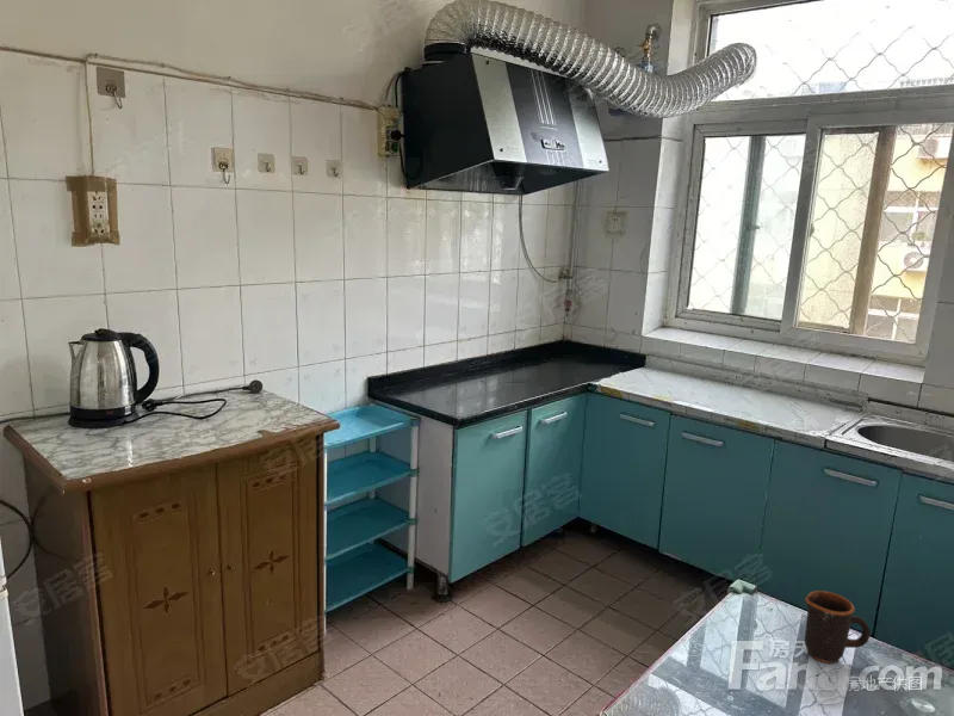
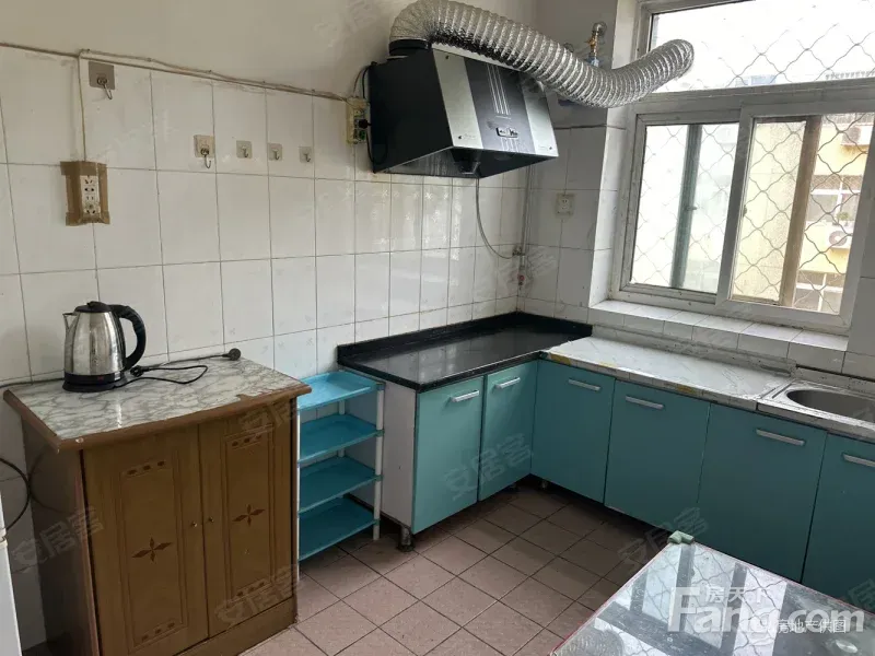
- mug (835, 628)
